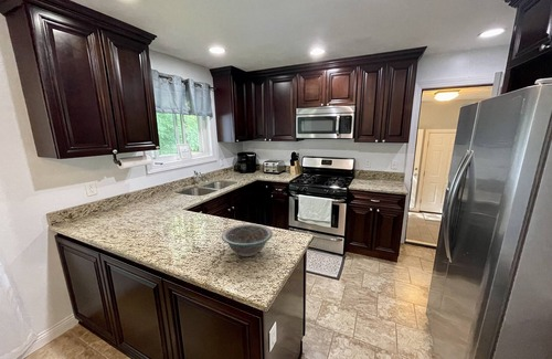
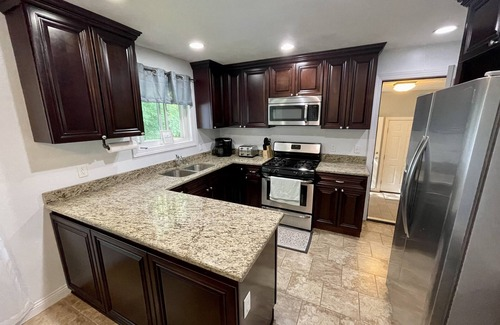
- bowl (247, 242)
